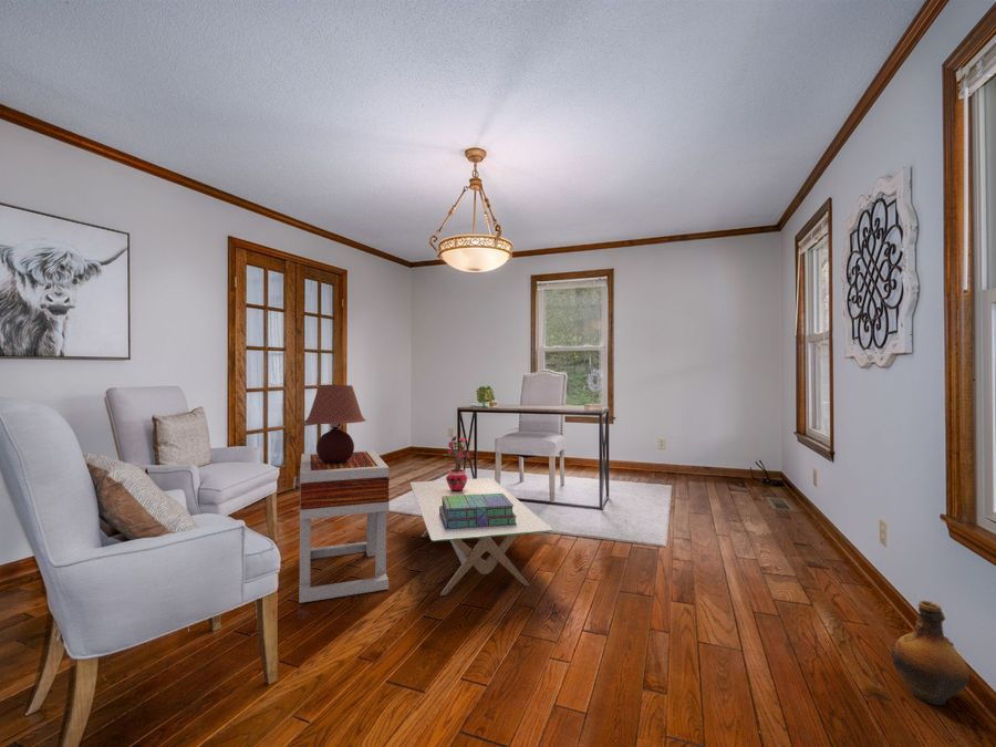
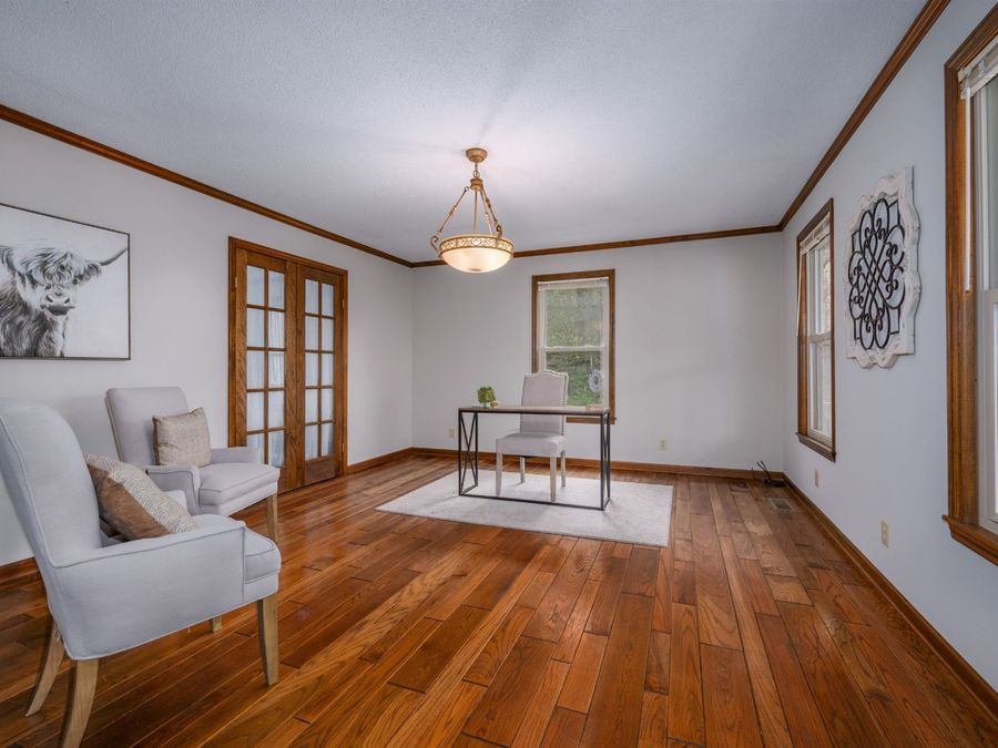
- ceramic jug (928, 650)
- side table (338, 515)
- table lamp (335, 423)
- coffee table (468, 529)
- potted plant (455, 463)
- stack of books (476, 508)
